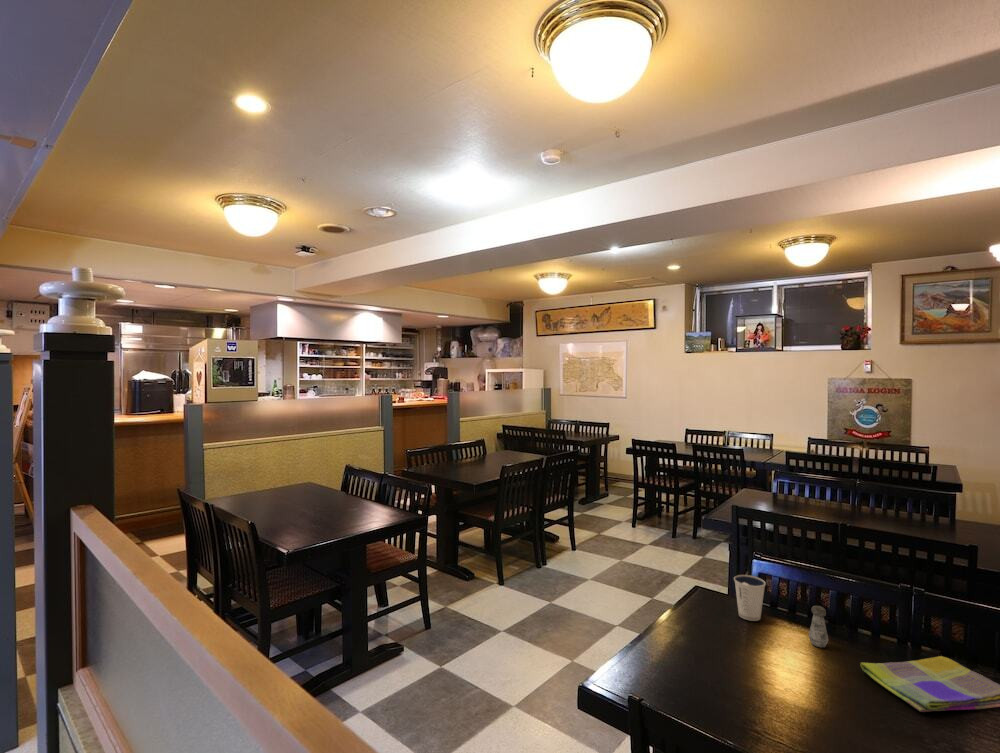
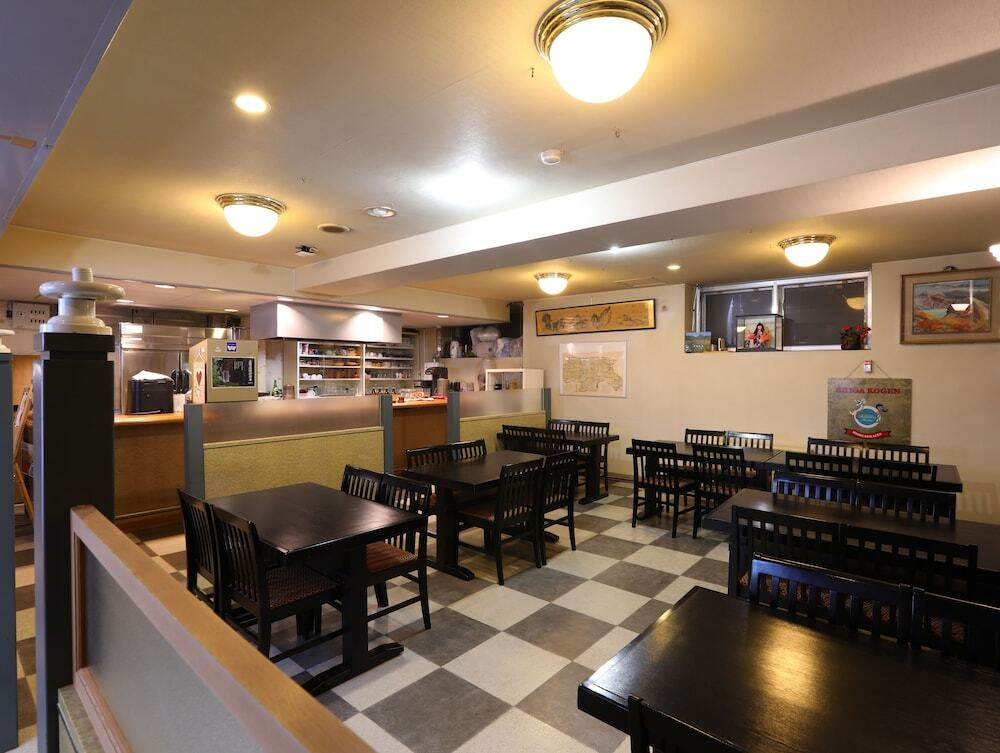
- salt shaker (818, 625)
- dixie cup (749, 598)
- dish towel (934, 681)
